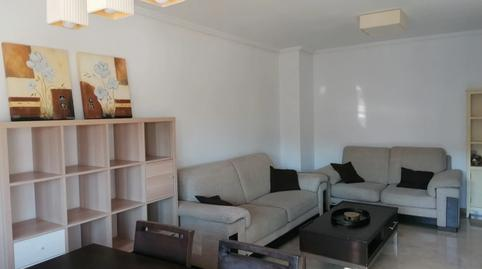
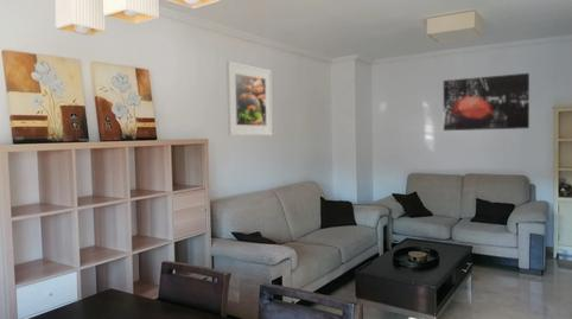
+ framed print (250, 101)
+ wall art (484, 103)
